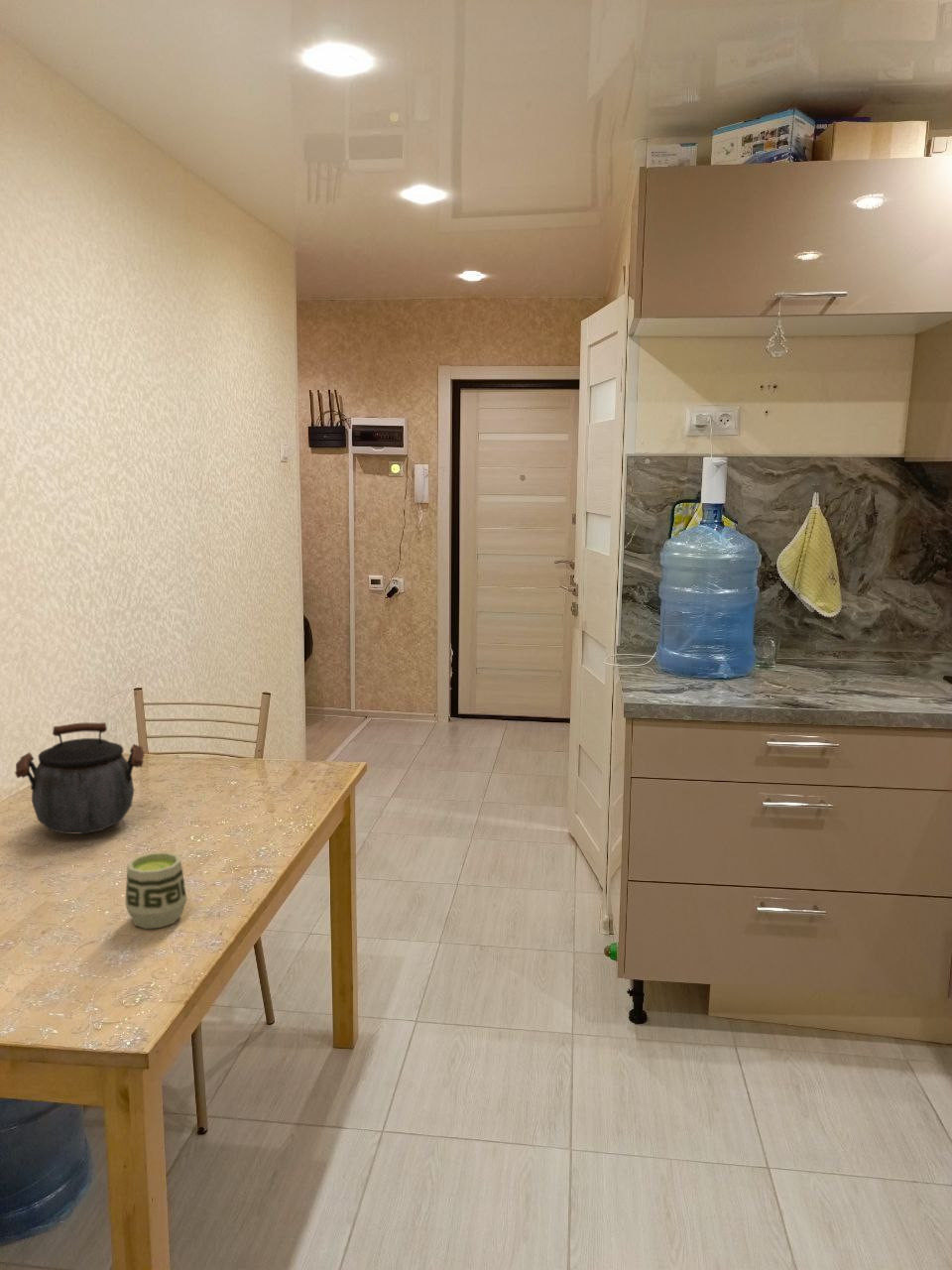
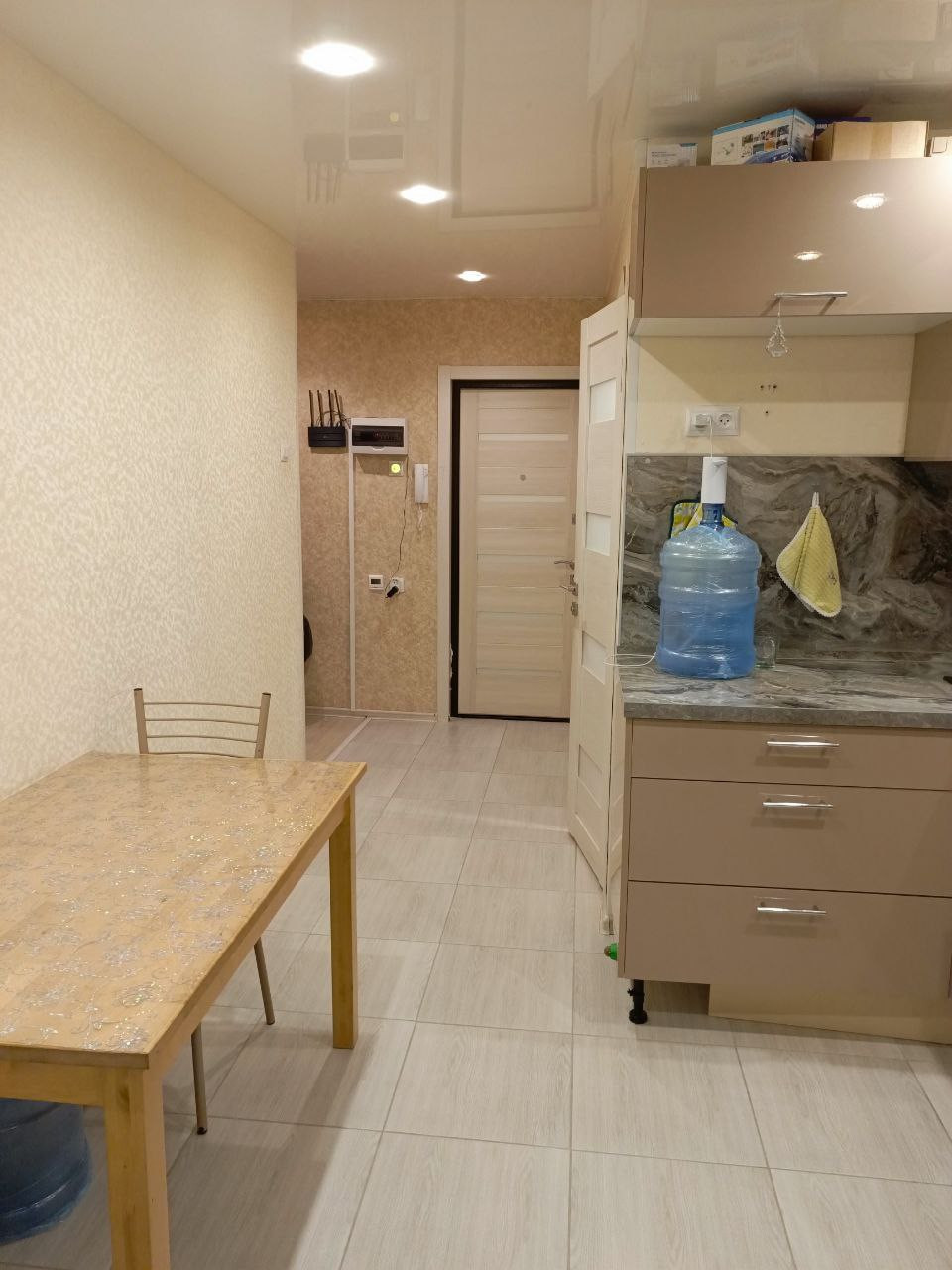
- cup (156, 890)
- kettle (82, 776)
